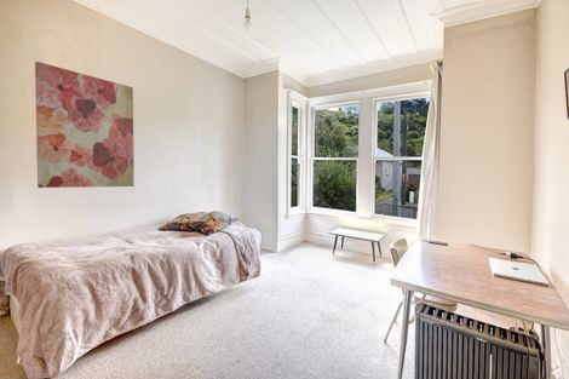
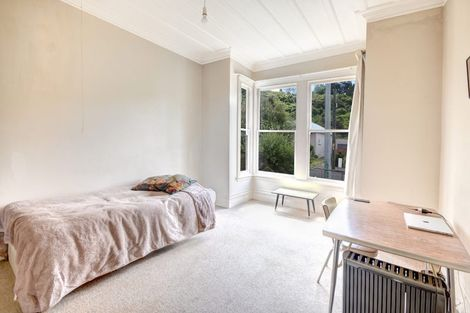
- wall art (90, 132)
